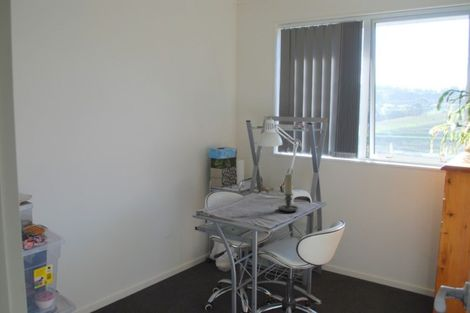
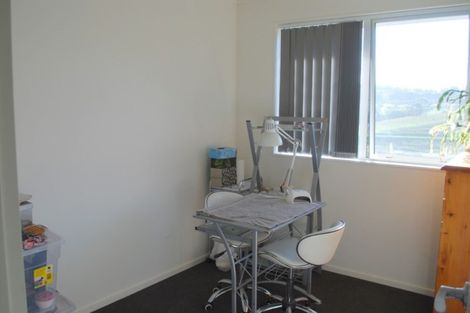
- candle holder (288, 191)
